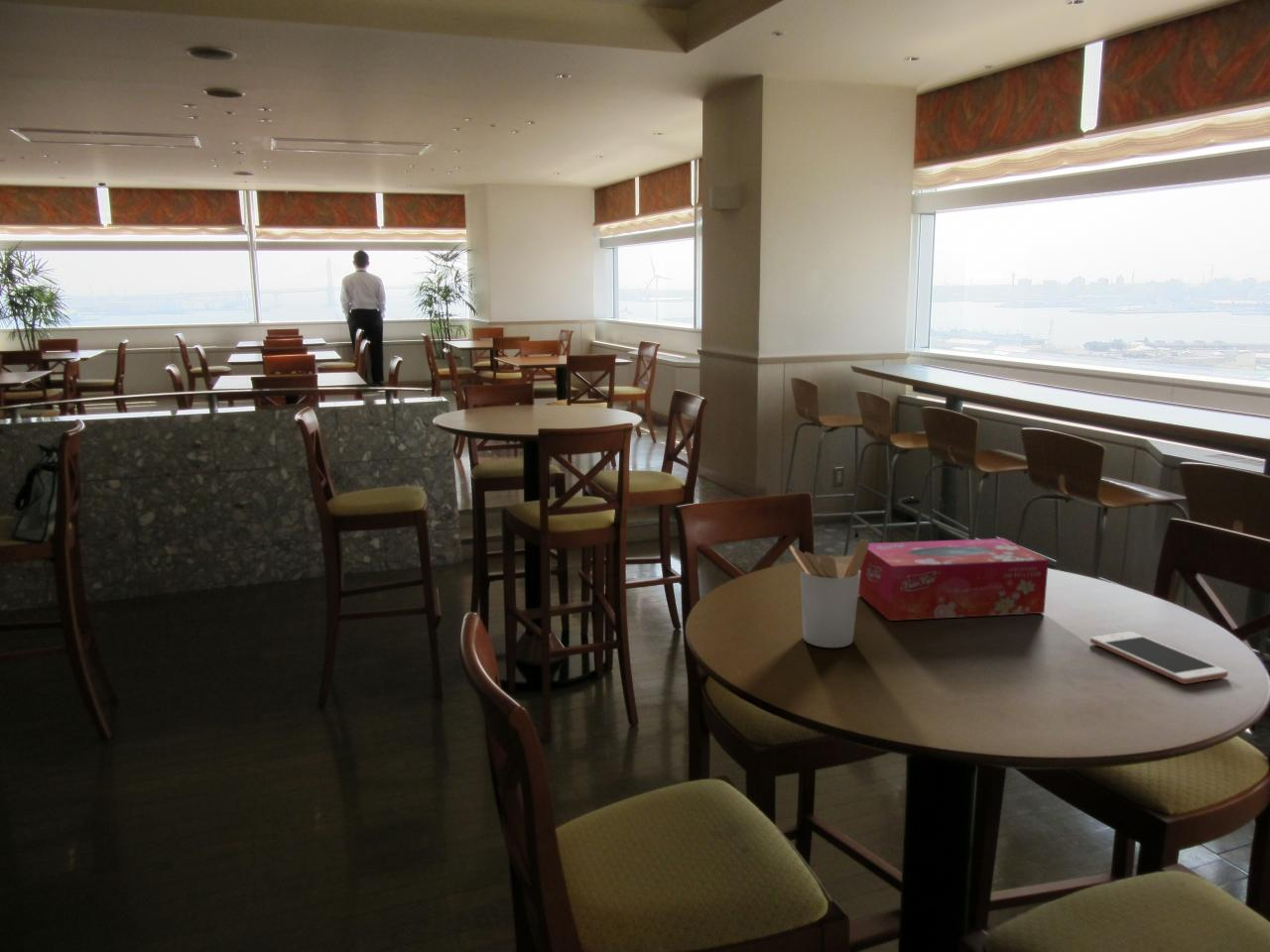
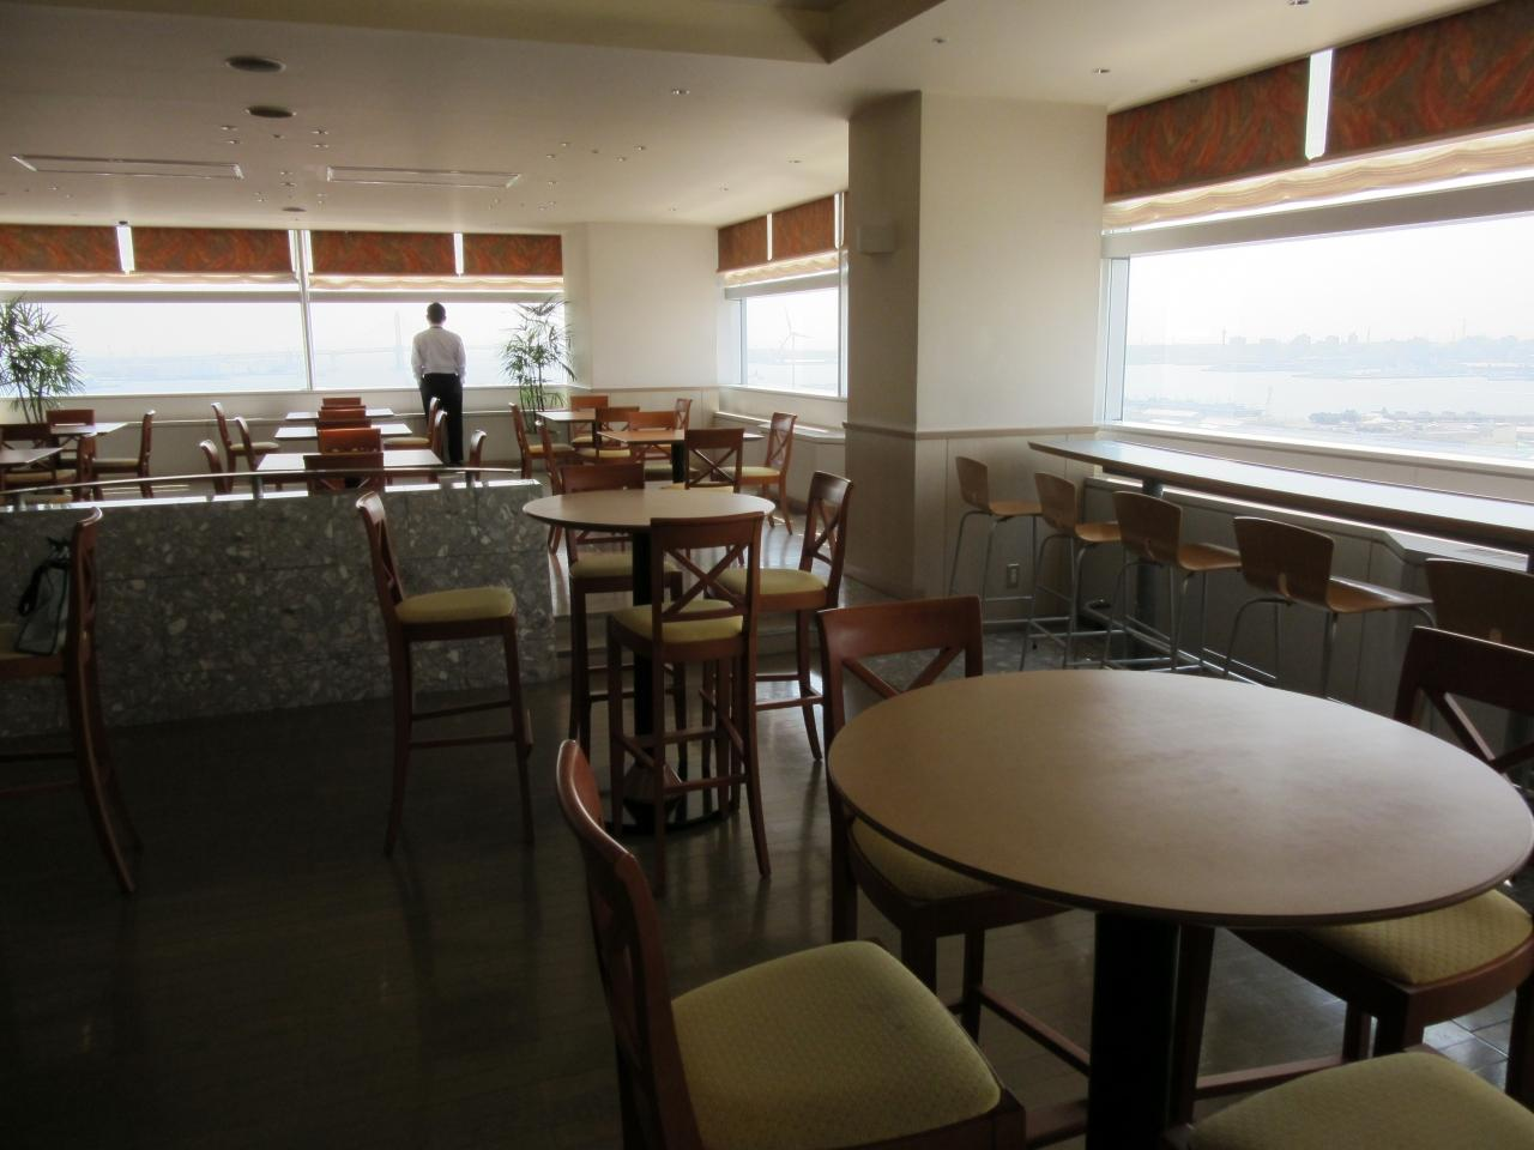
- utensil holder (825, 591)
- cell phone (1155, 655)
- tissue box (950, 577)
